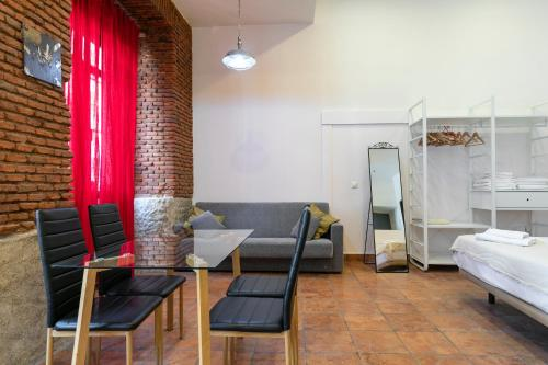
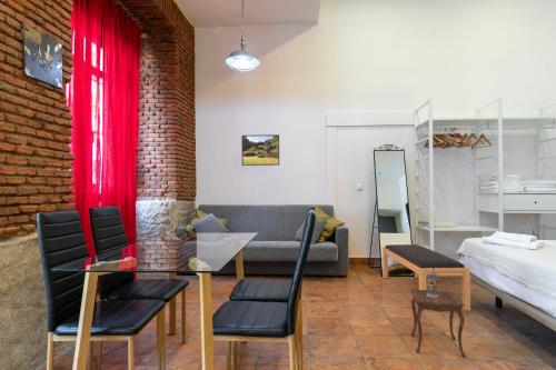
+ bench (419, 271)
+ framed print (260, 150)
+ side table (436, 307)
